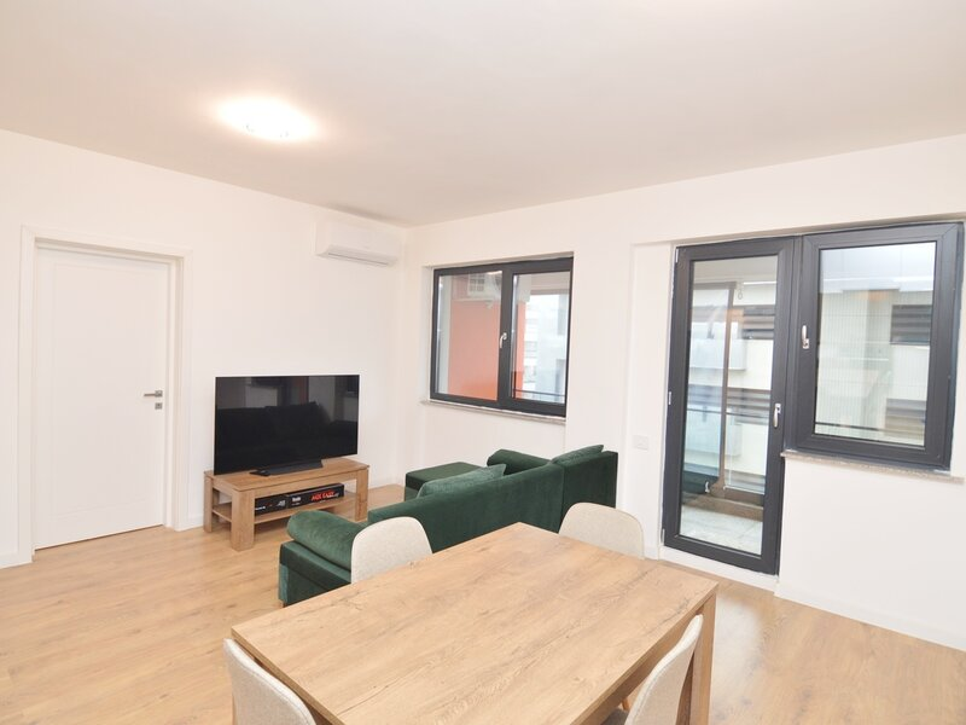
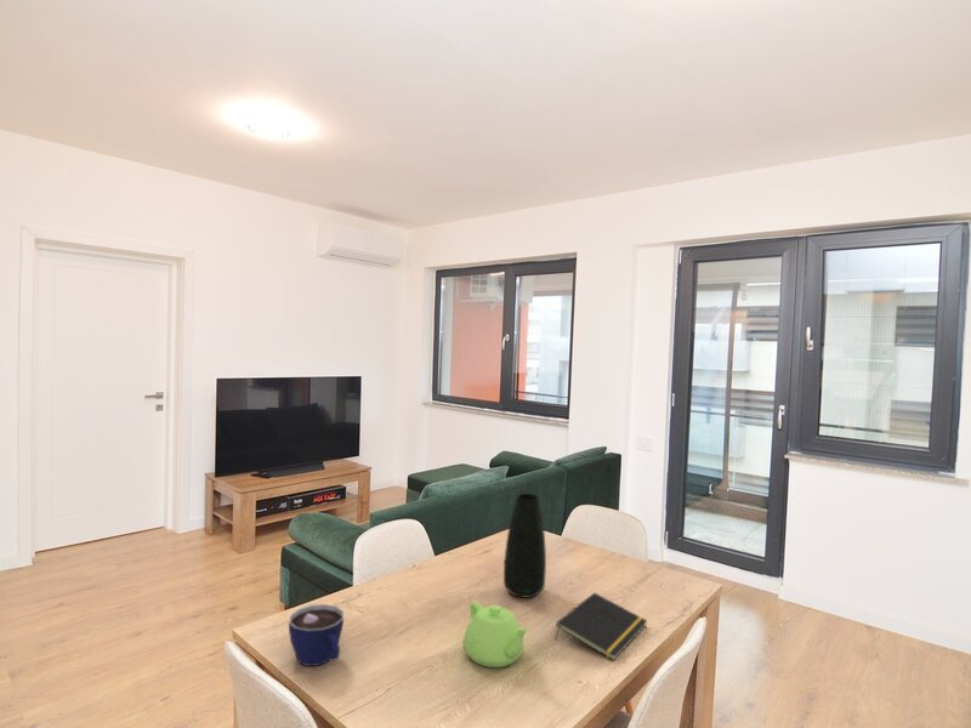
+ vase (526, 544)
+ notepad (602, 622)
+ teapot (496, 632)
+ cup (320, 639)
